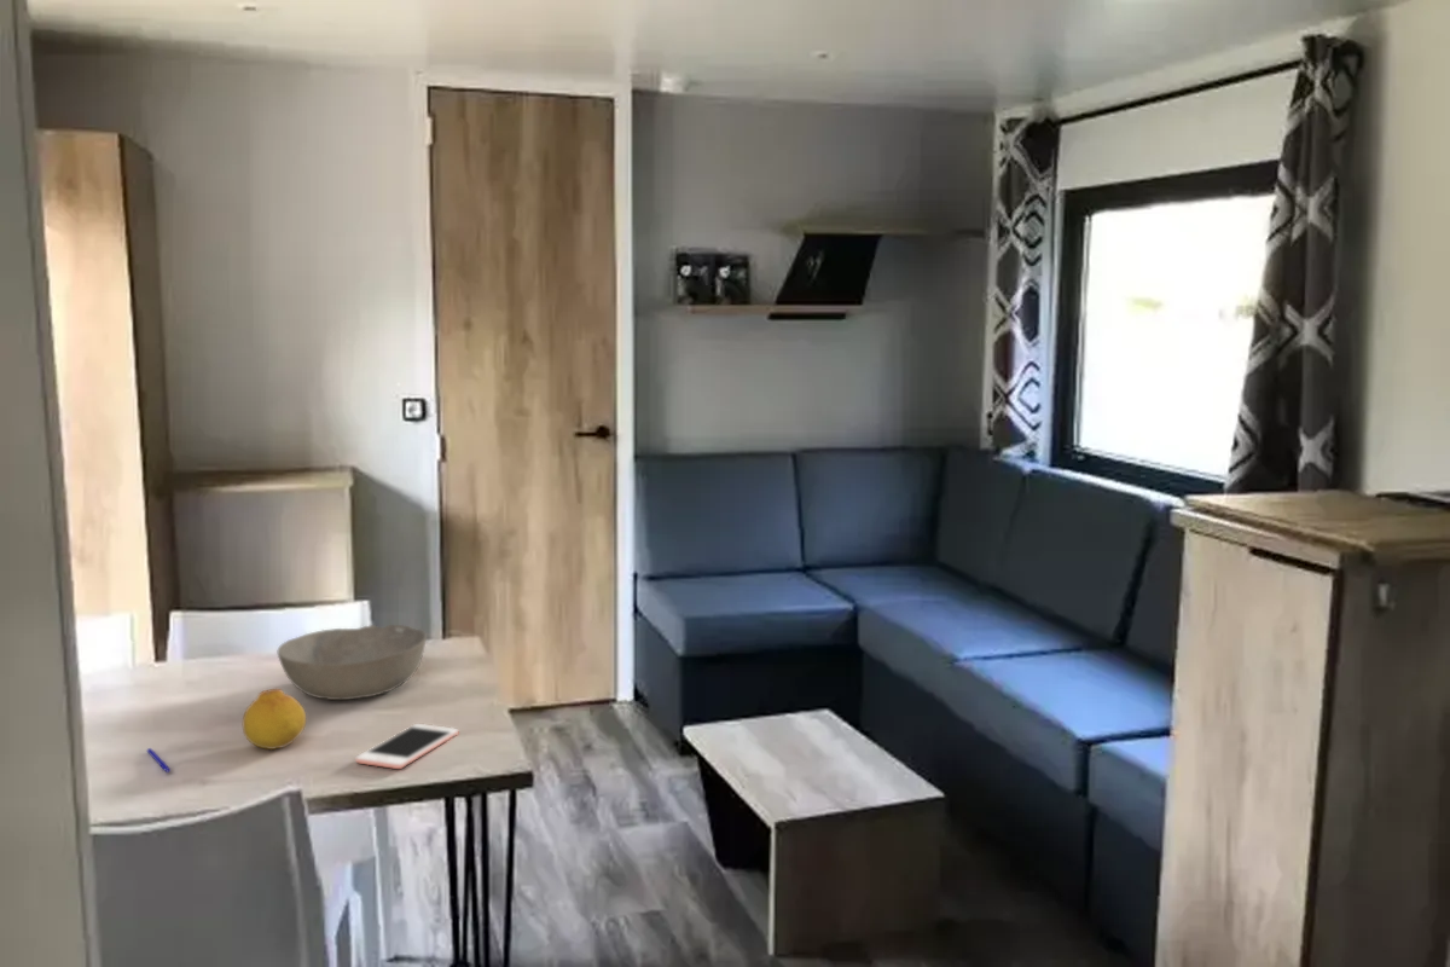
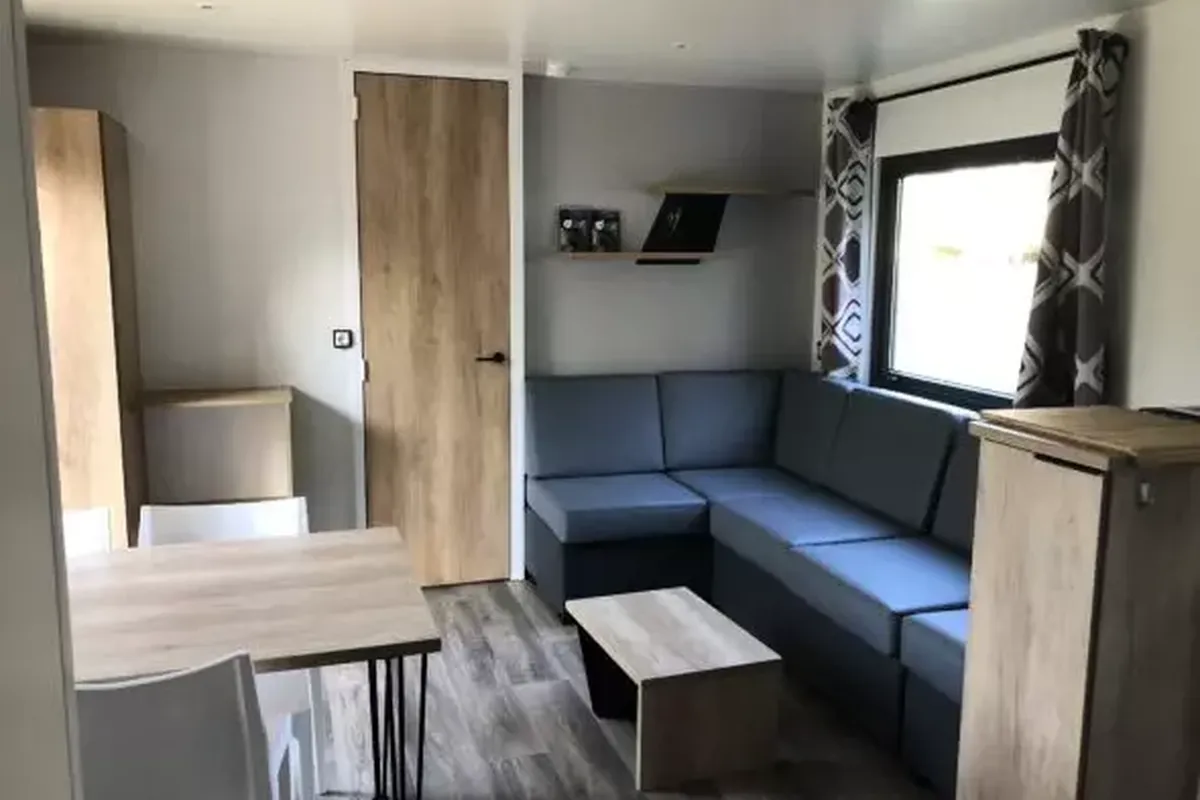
- cell phone (408, 745)
- bowl (353, 664)
- pen (157, 758)
- fruit (273, 718)
